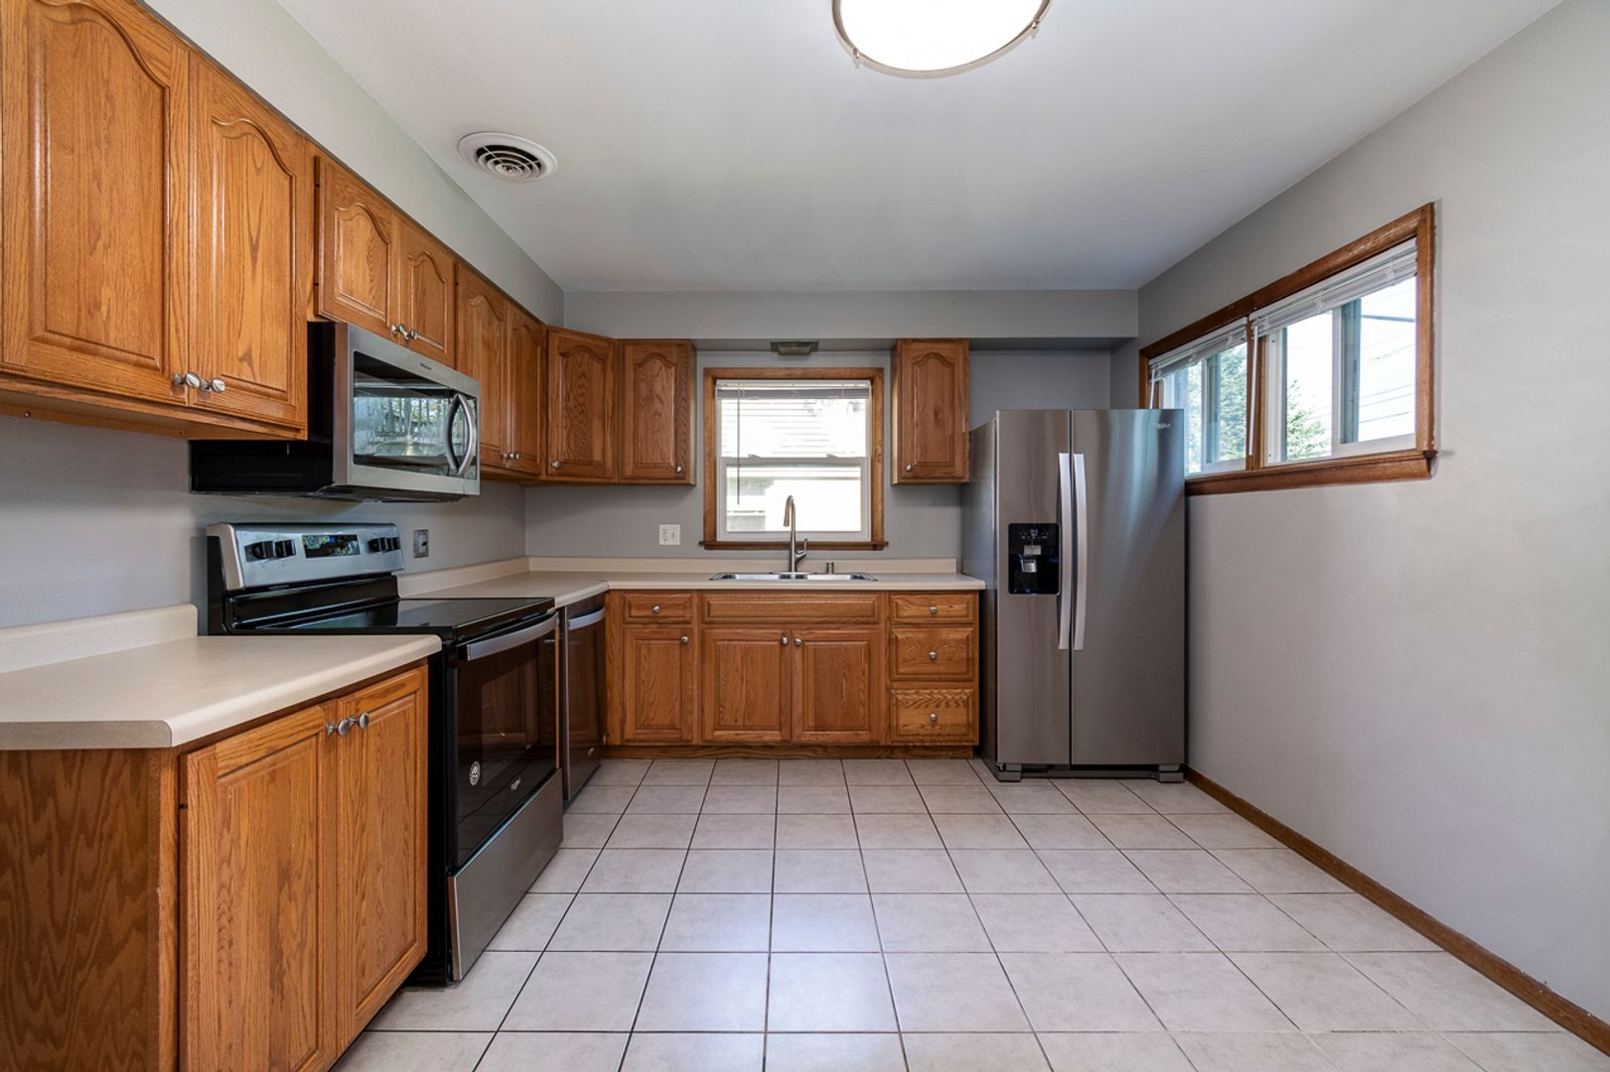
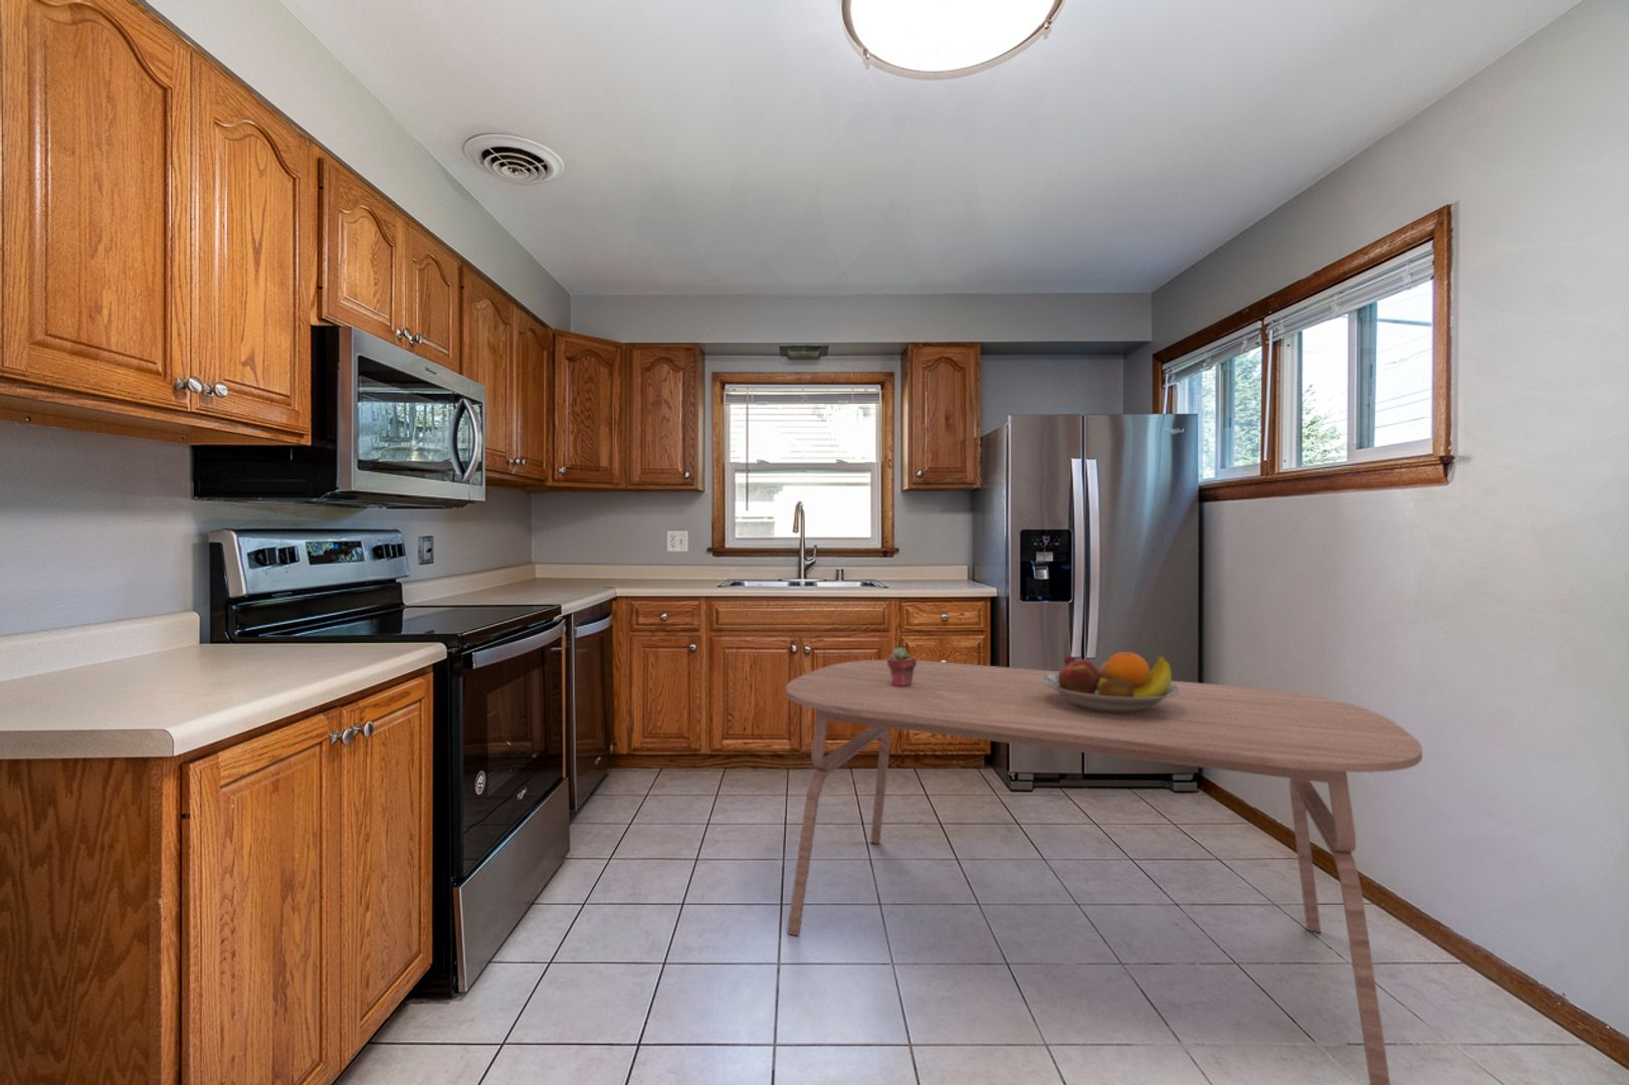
+ dining table (1065, 750)
+ potted succulent (901, 665)
+ fruit bowl (1107, 677)
